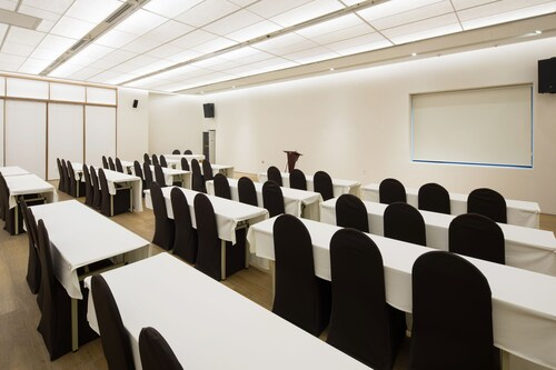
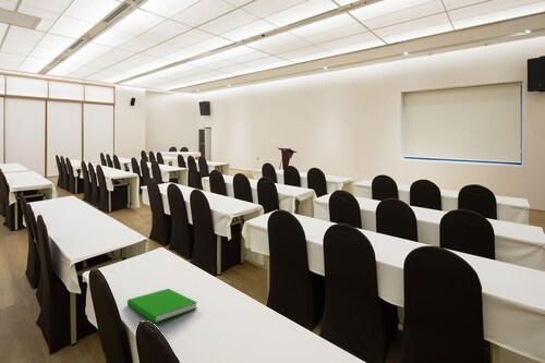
+ book (161, 303)
